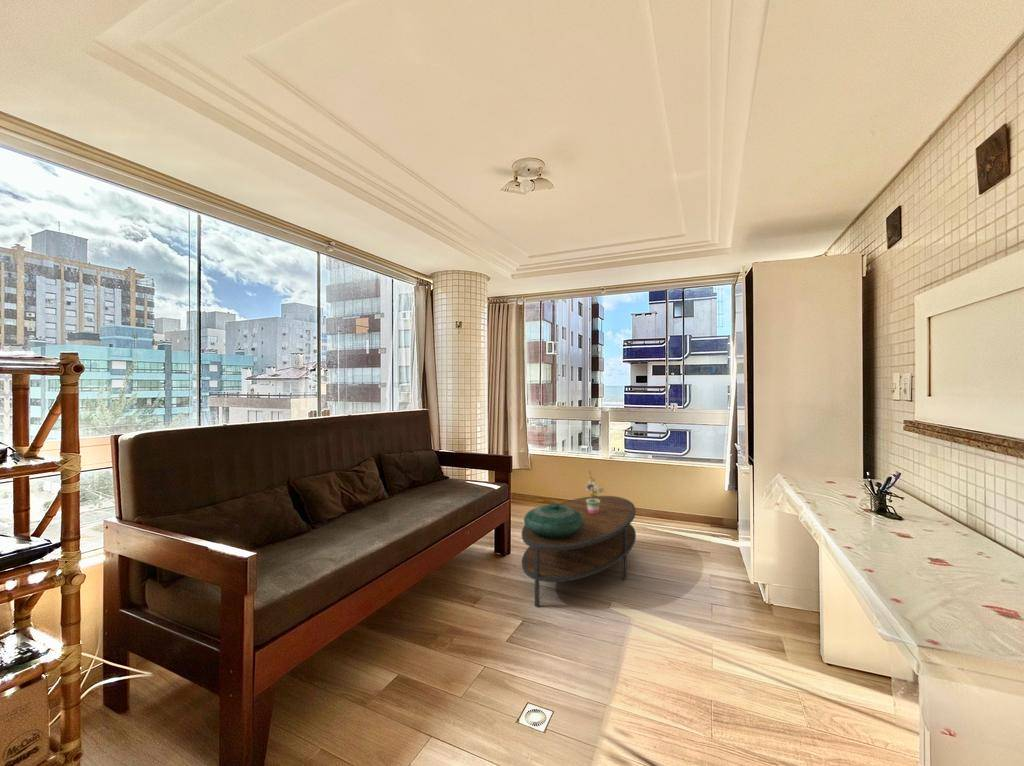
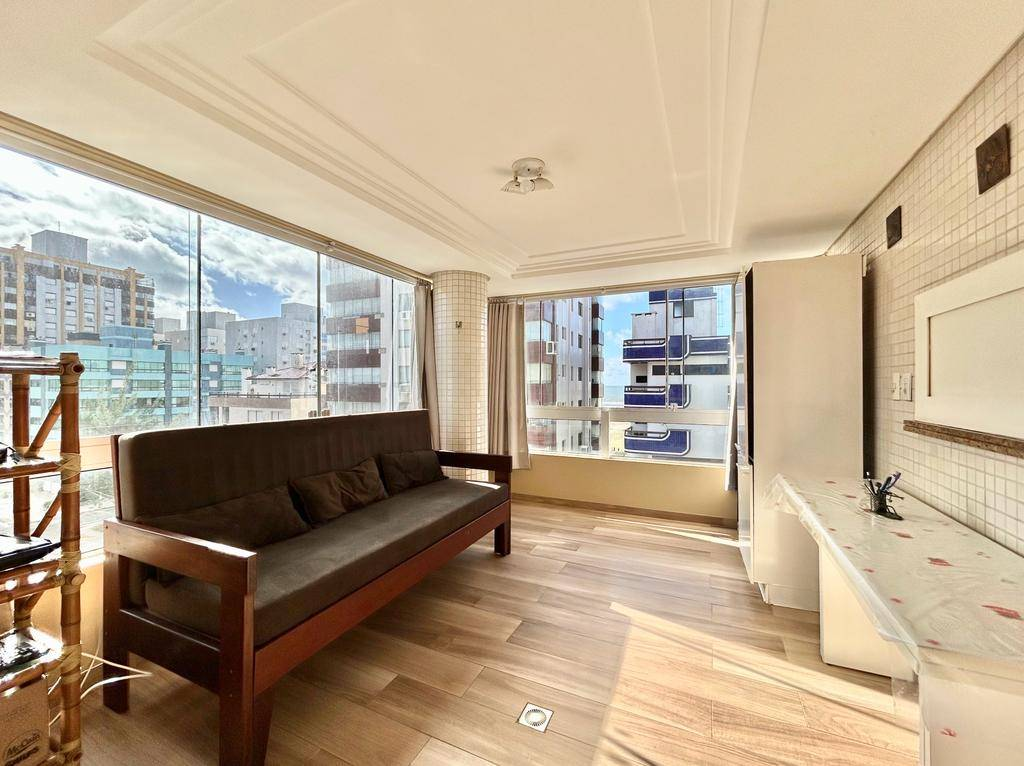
- coffee table (583, 542)
- potted plant (595, 492)
- decorative bowl (553, 517)
